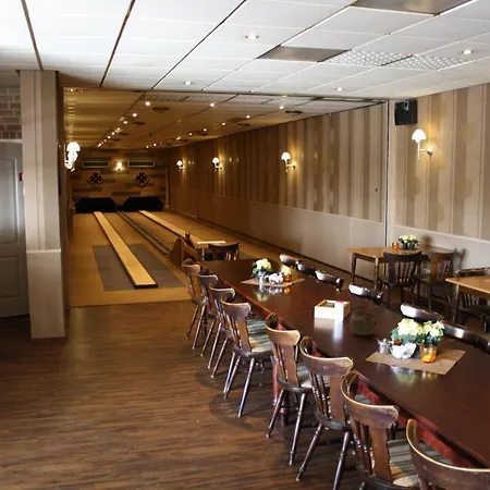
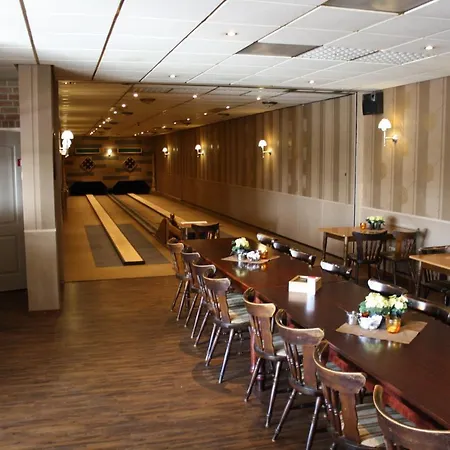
- teapot (362, 322)
